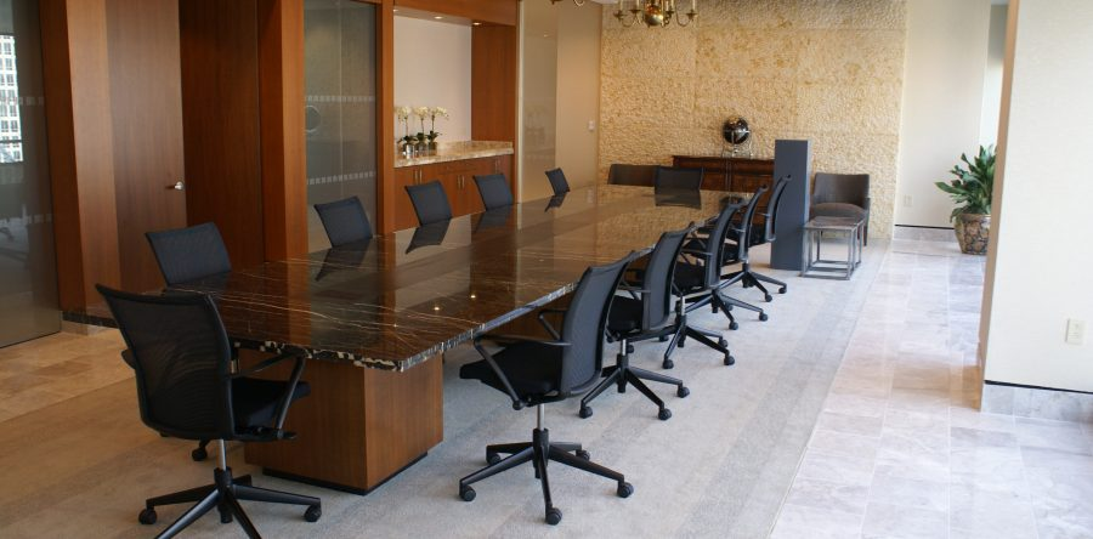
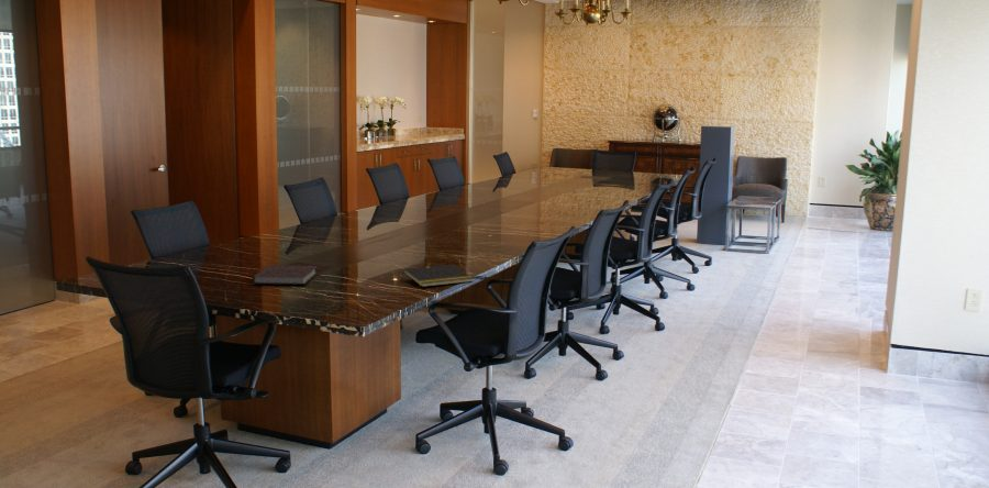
+ notebook (286, 274)
+ notepad (437, 275)
